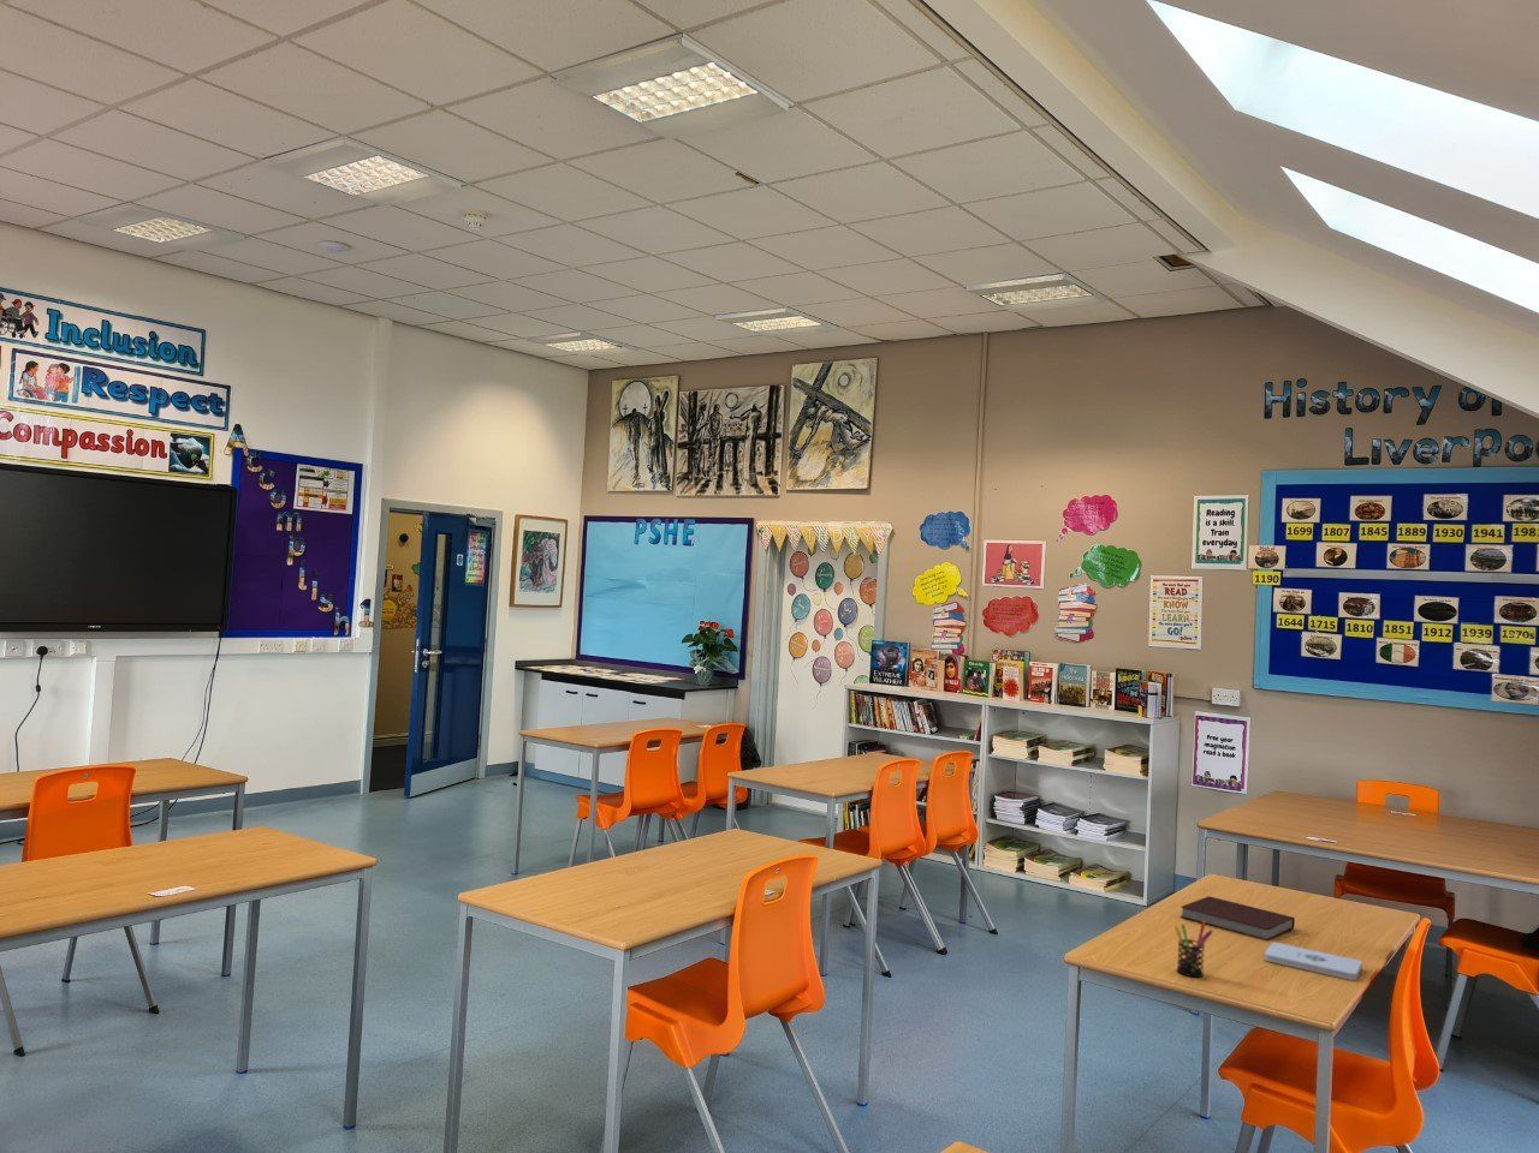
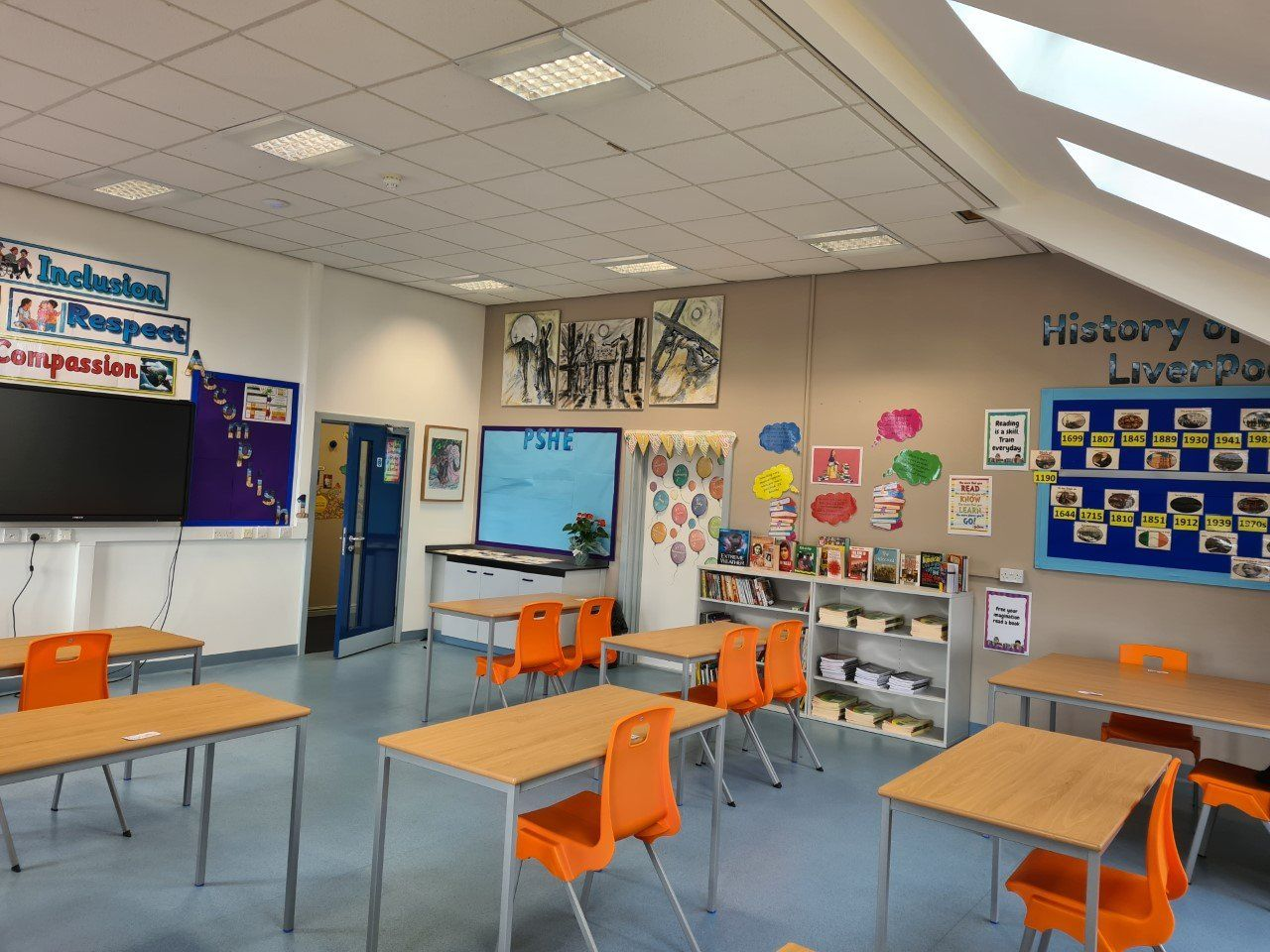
- pen holder (1190, 946)
- notebook (1236, 917)
- notepad (1311, 959)
